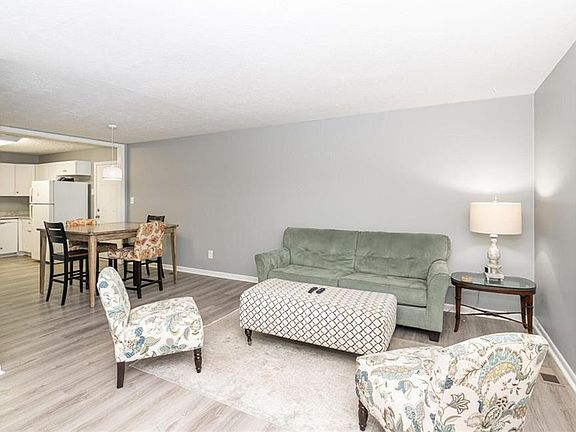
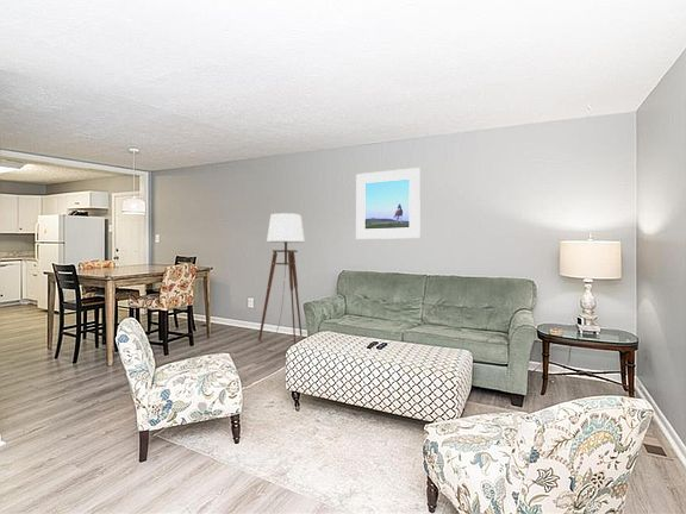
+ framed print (386, 205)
+ floor lamp (285, 275)
